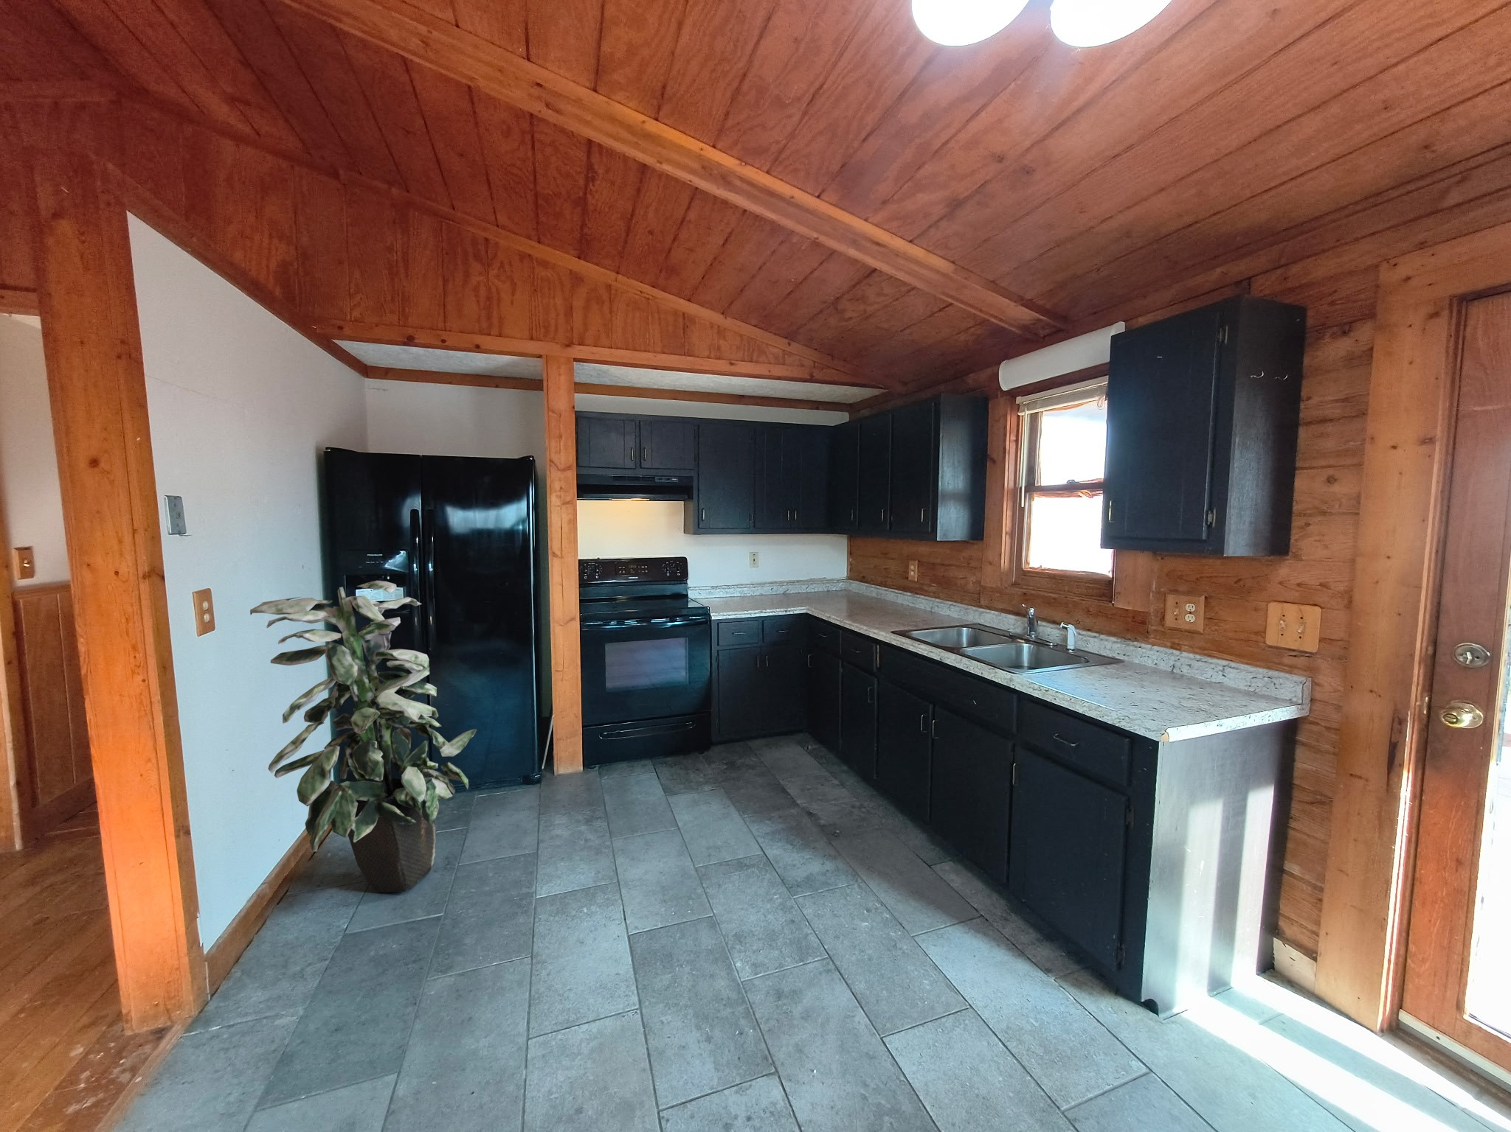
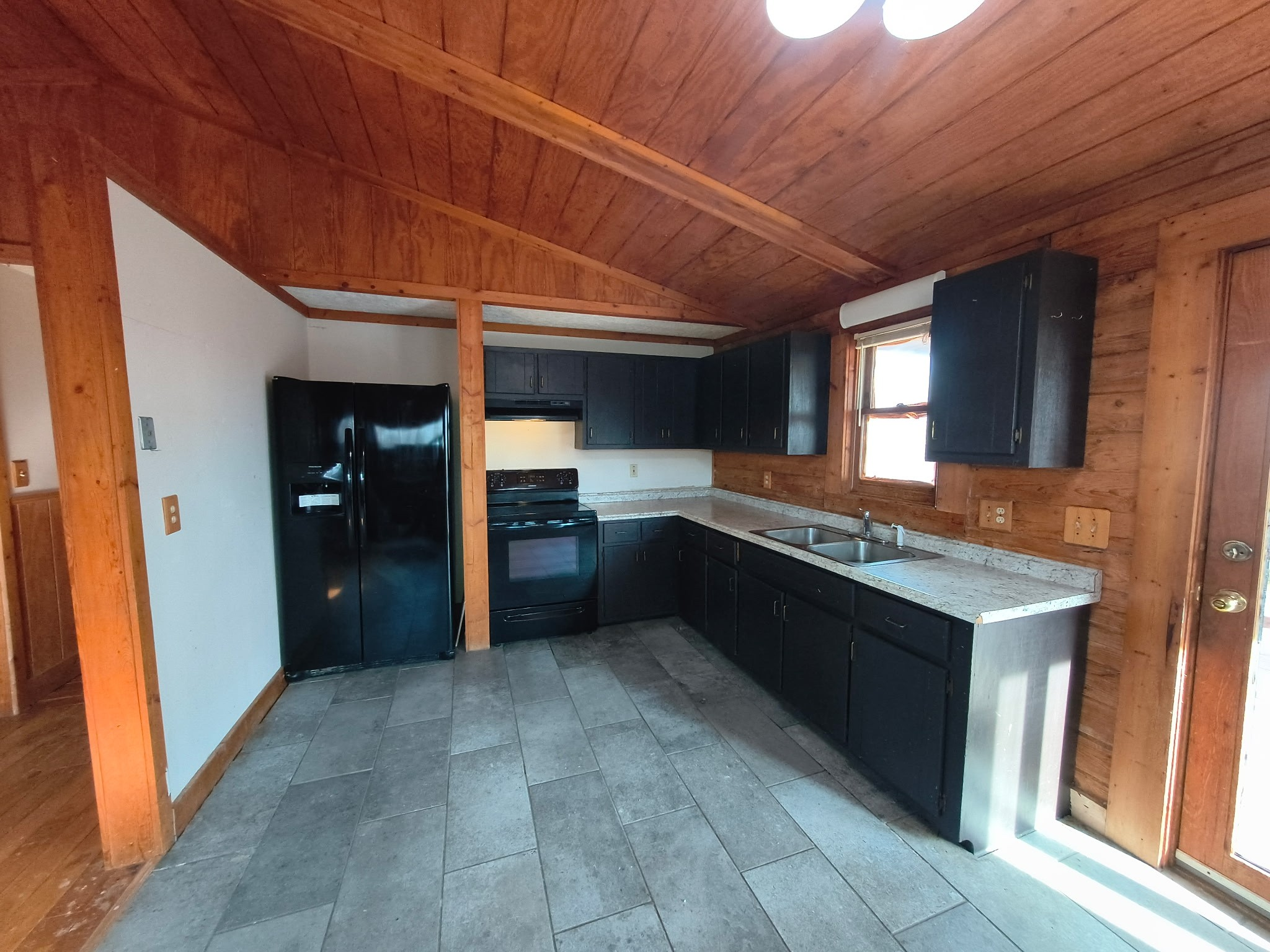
- indoor plant (372, 737)
